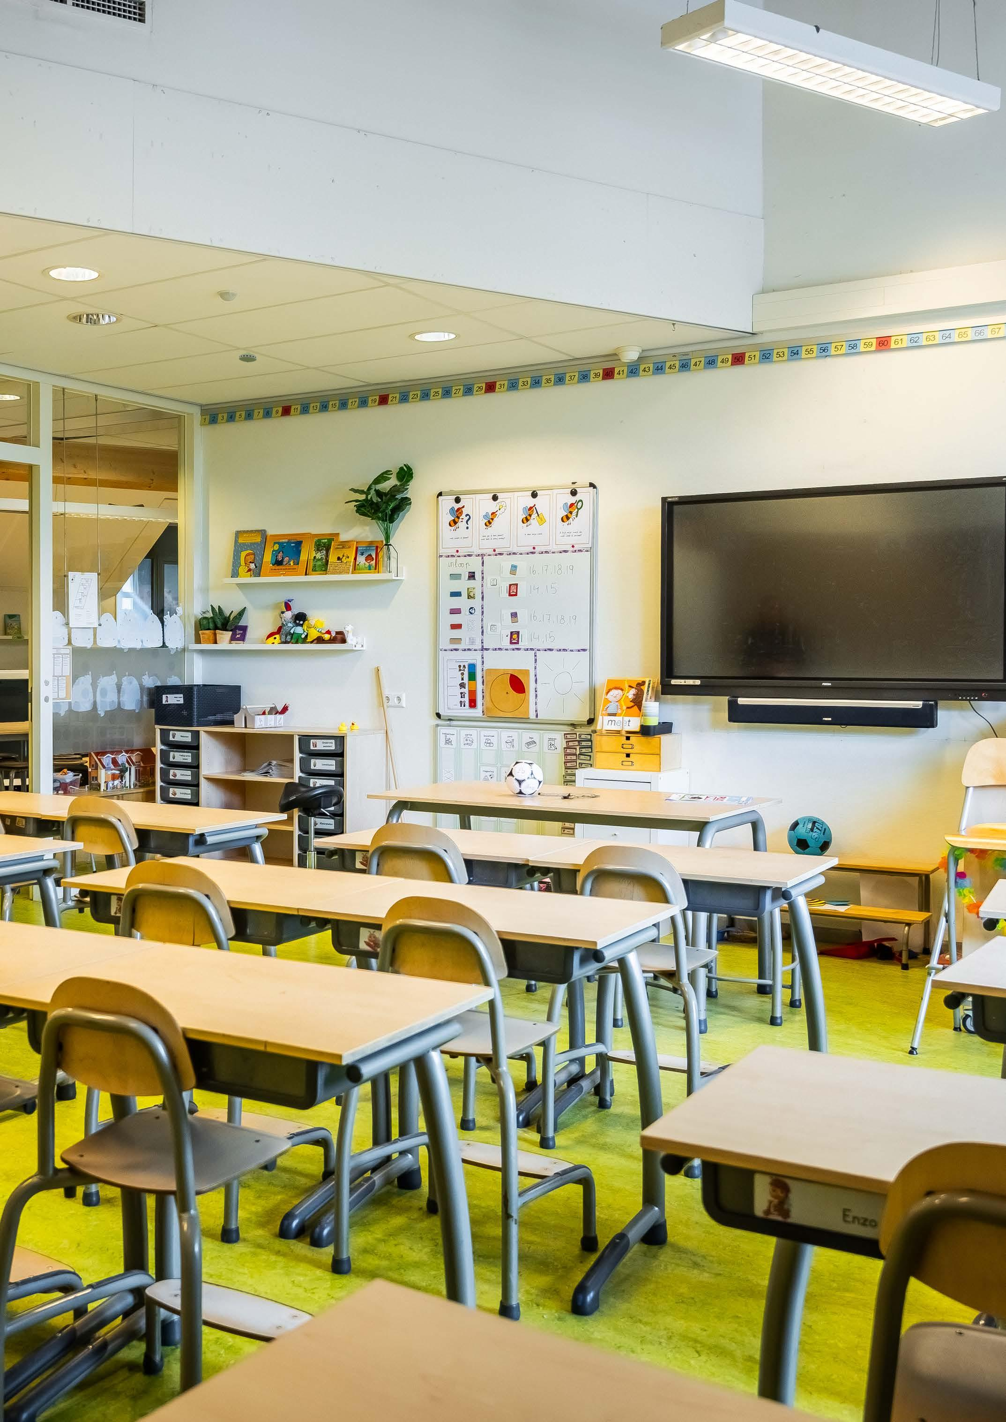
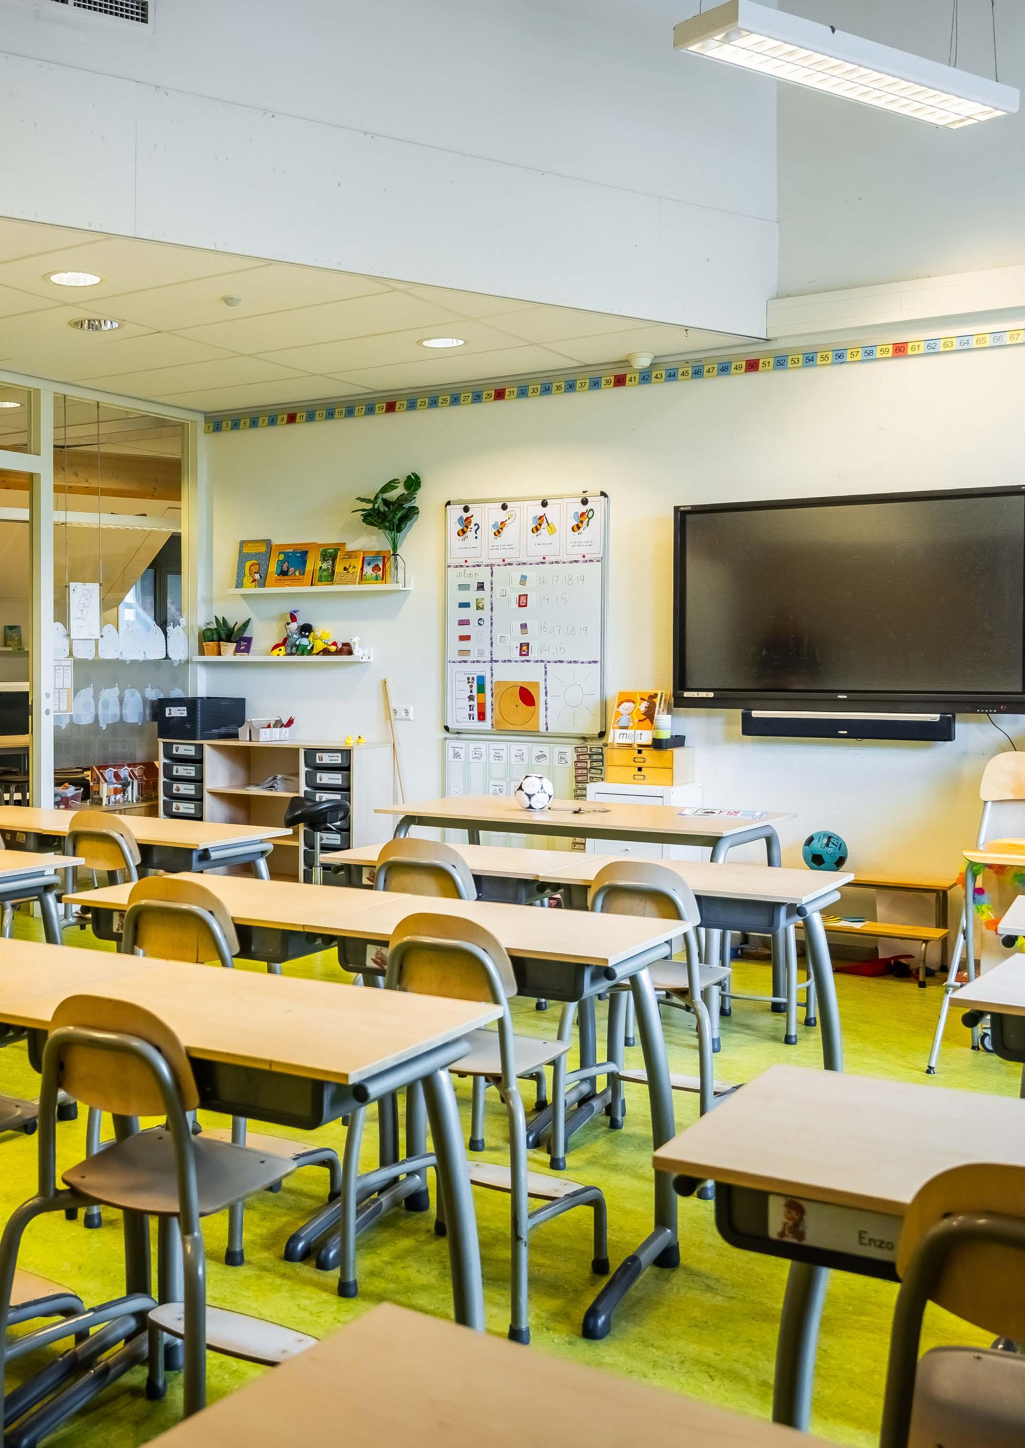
- smoke detector (247, 357)
